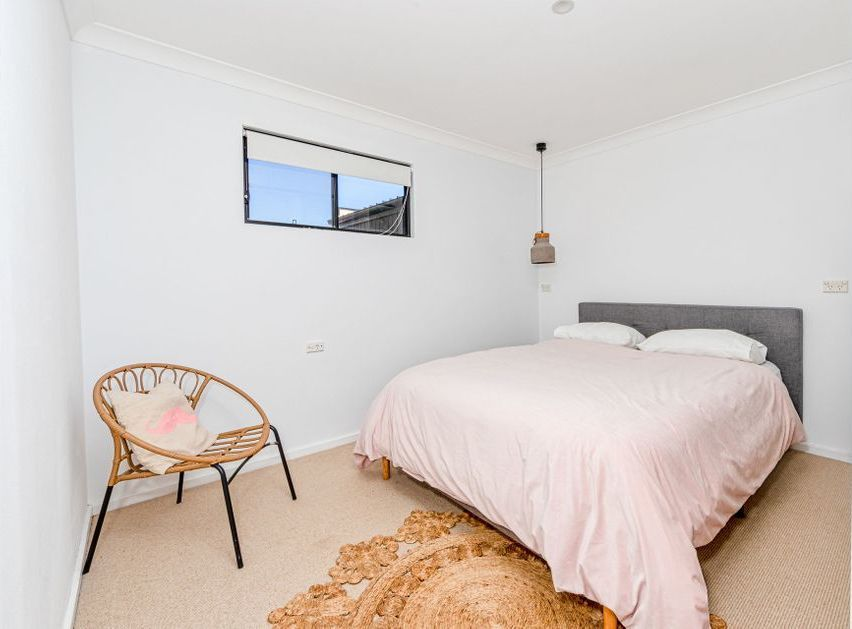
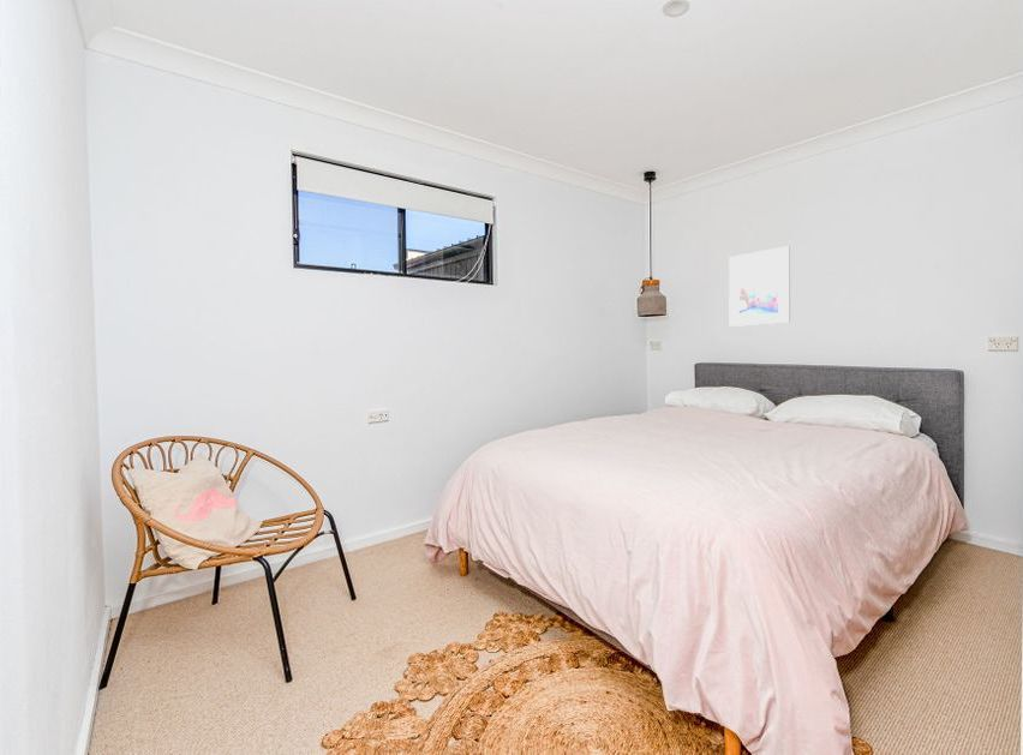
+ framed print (758, 288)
